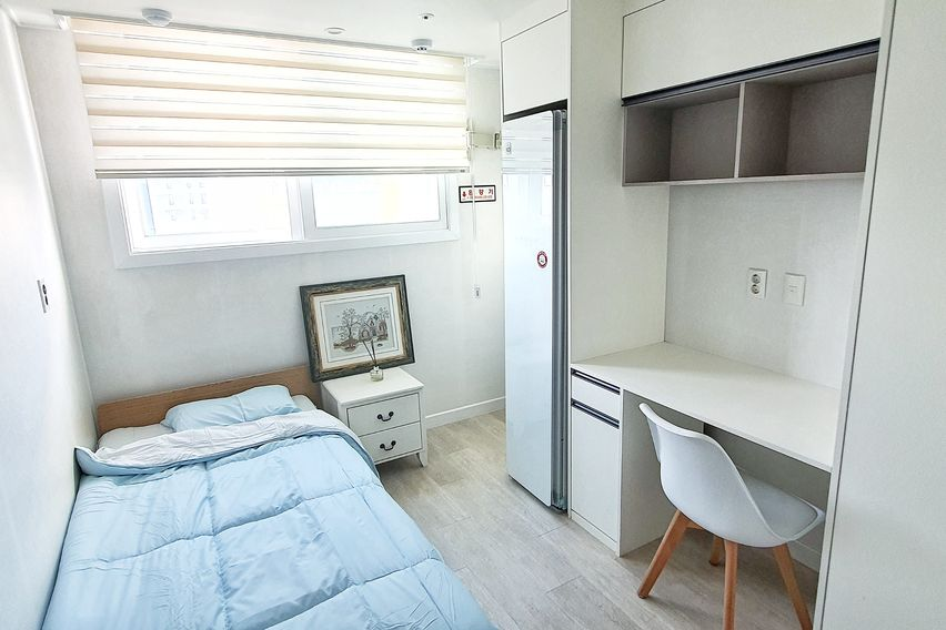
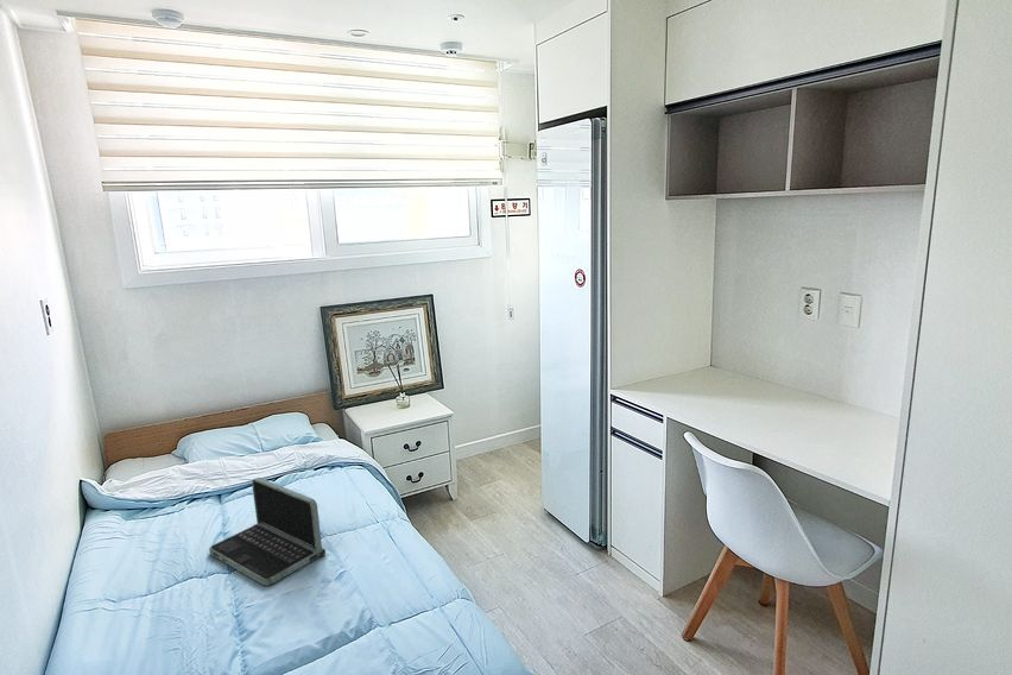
+ laptop (265, 523)
